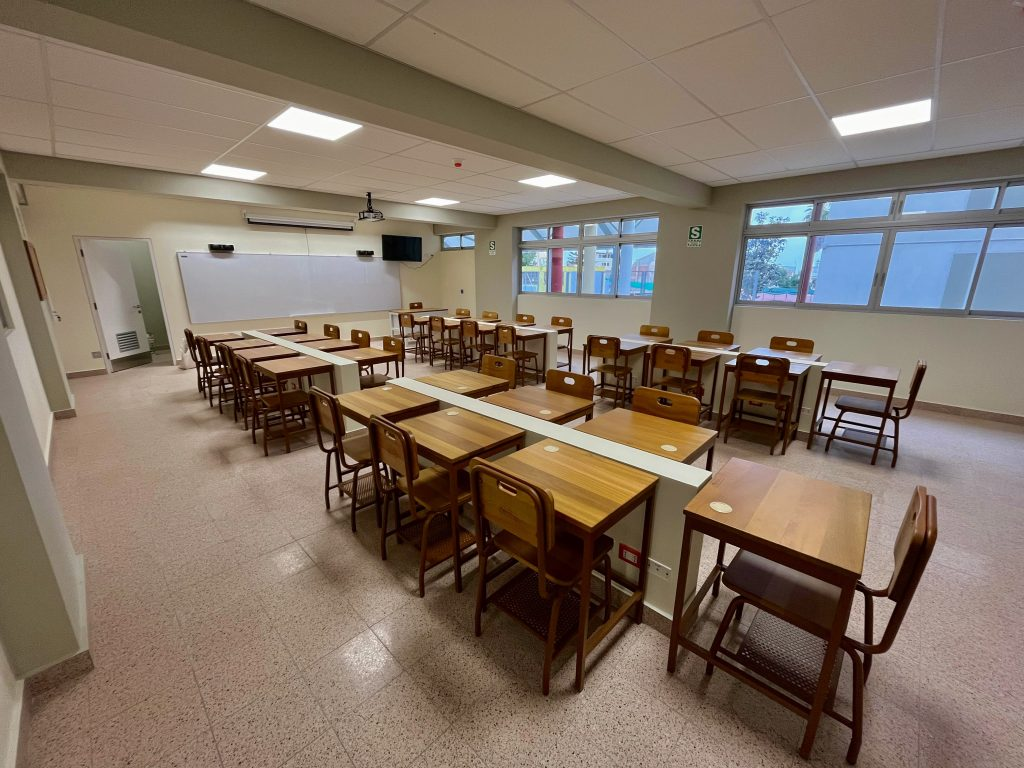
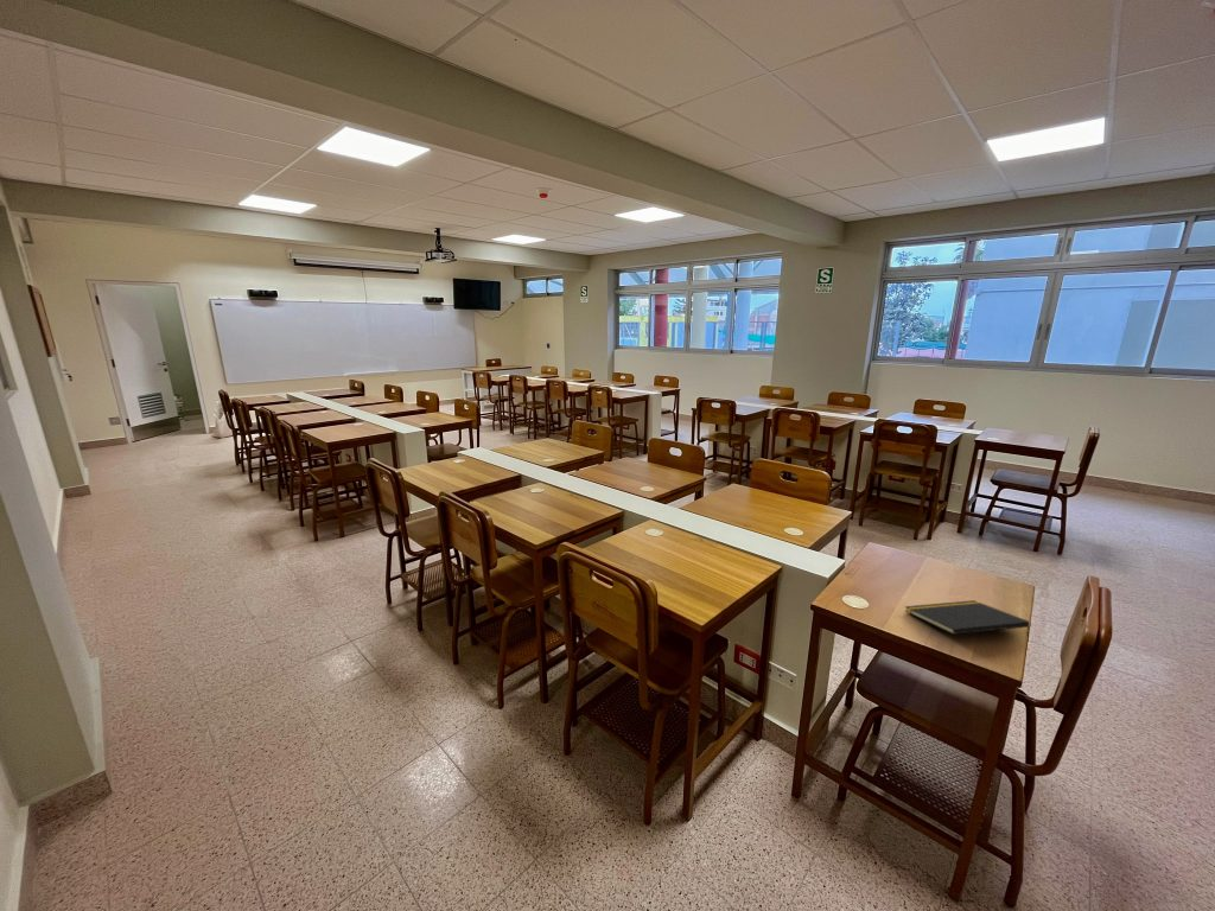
+ notepad (963, 616)
